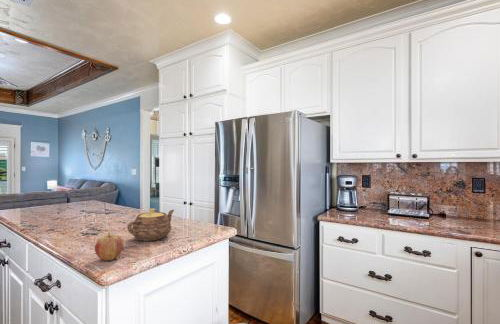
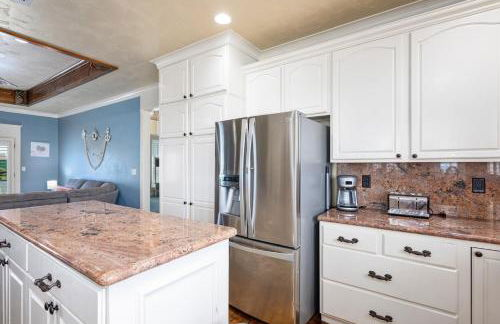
- teapot (153, 222)
- fruit (109, 246)
